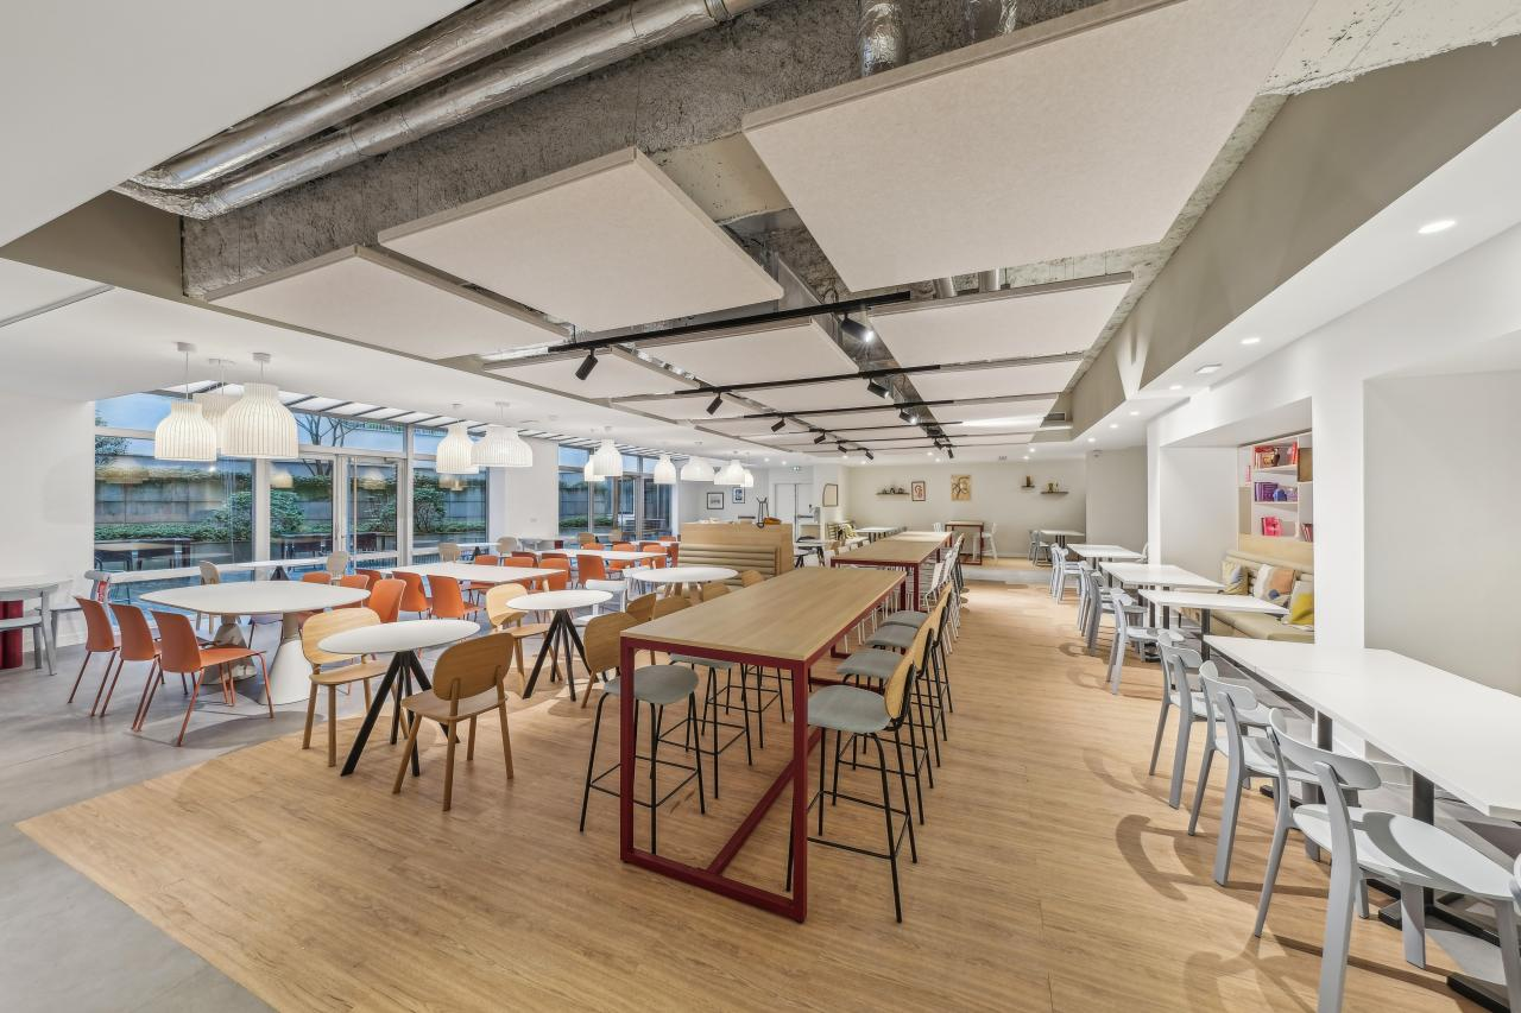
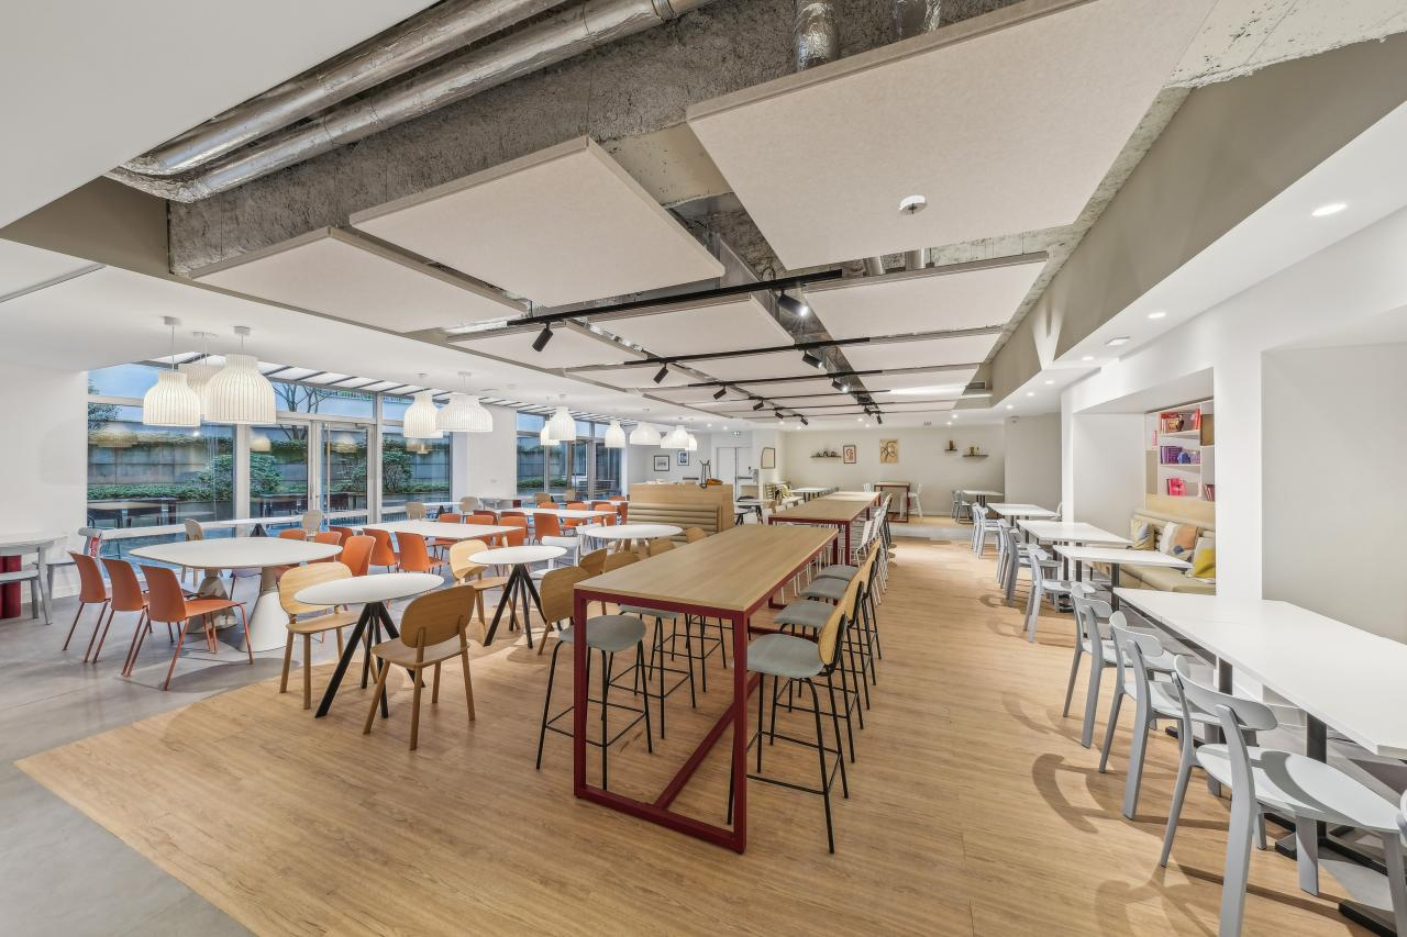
+ smoke detector (911, 205)
